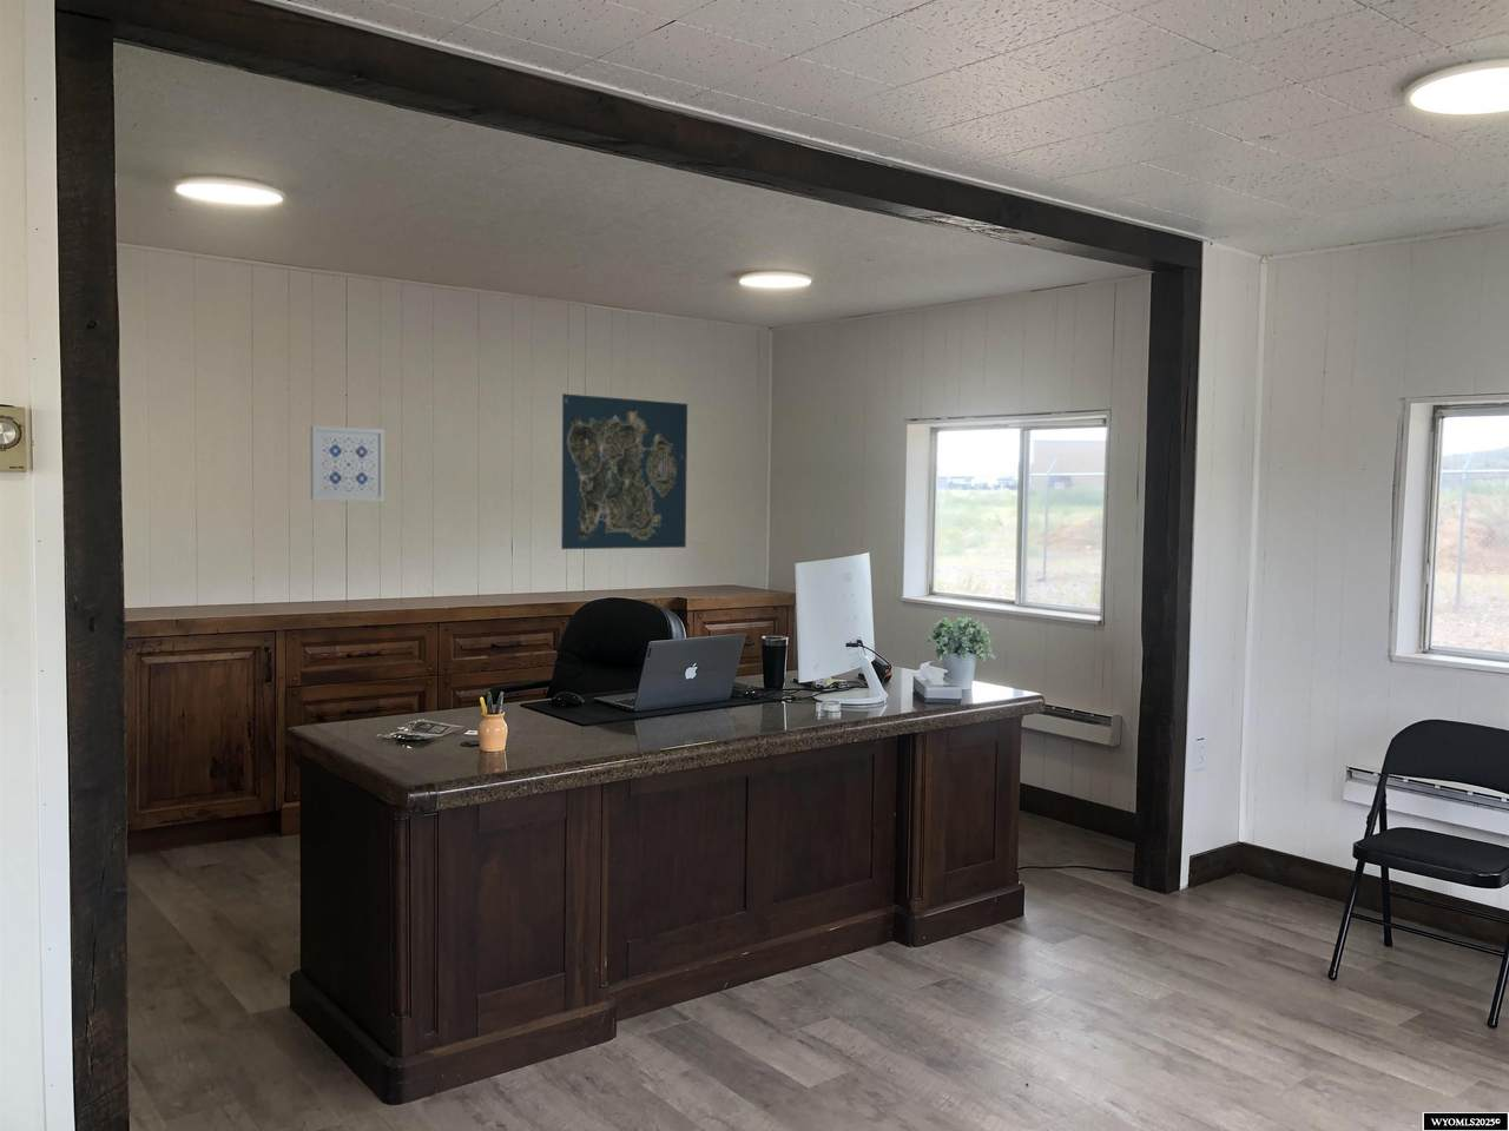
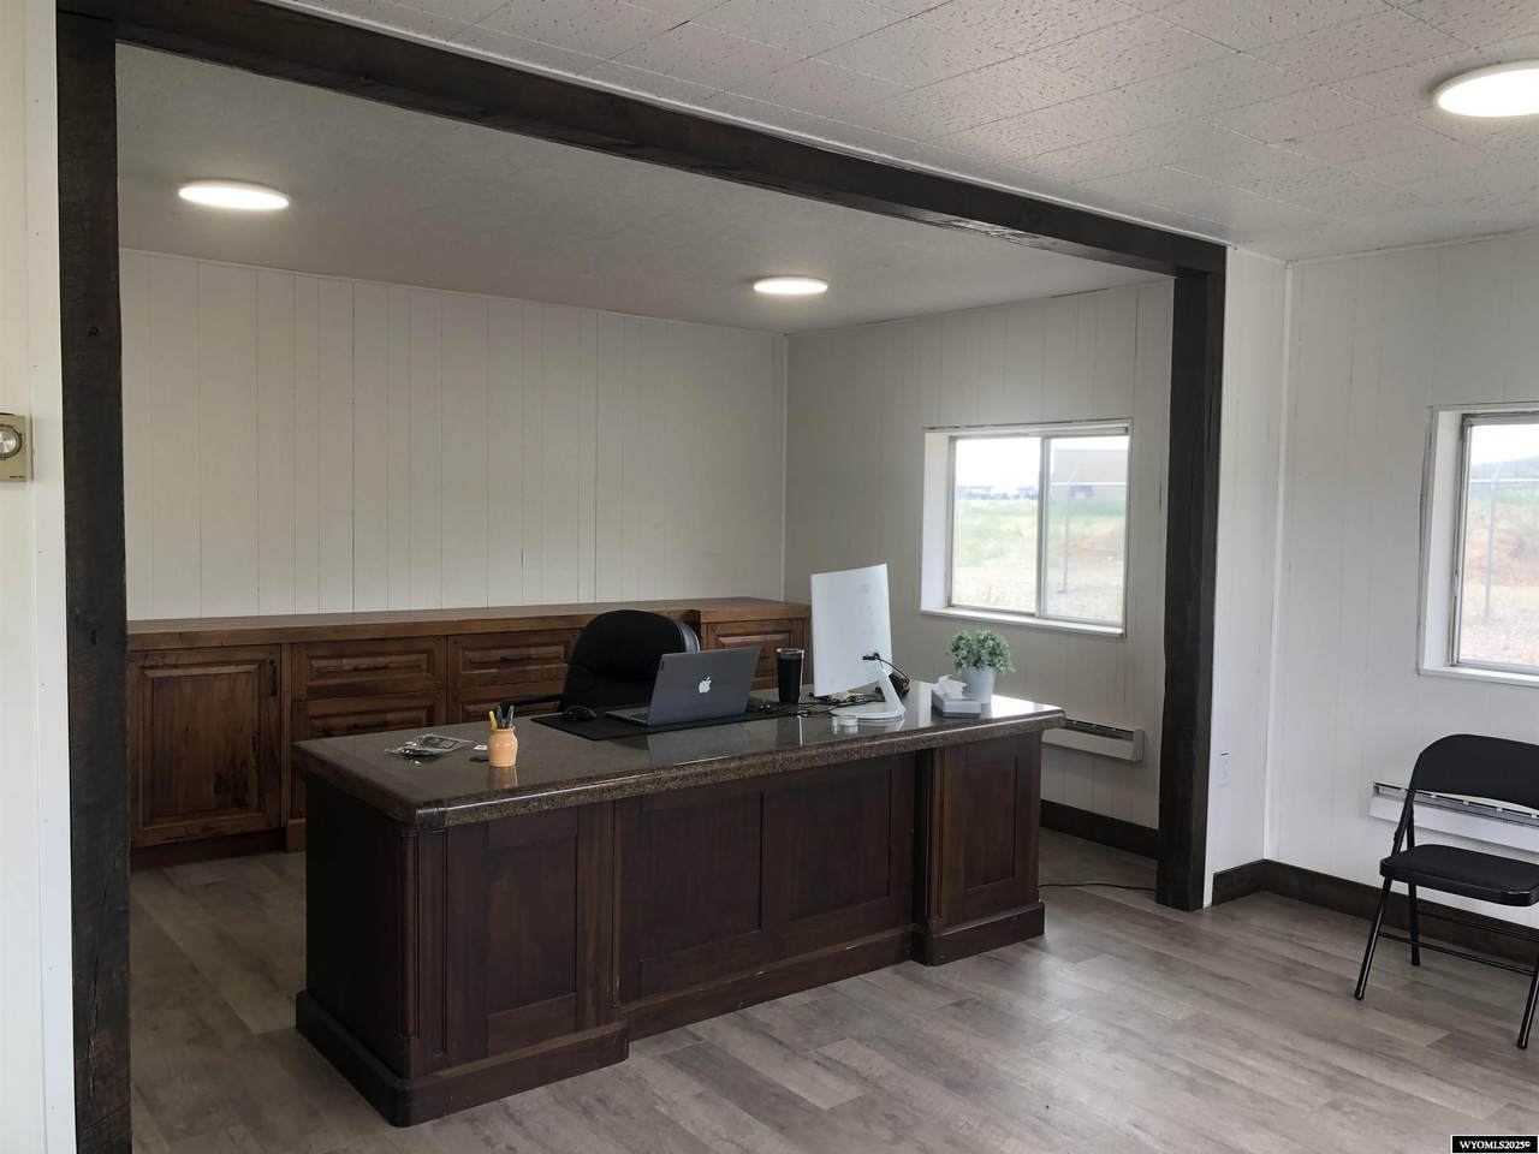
- wall art (348, 465)
- map (629, 474)
